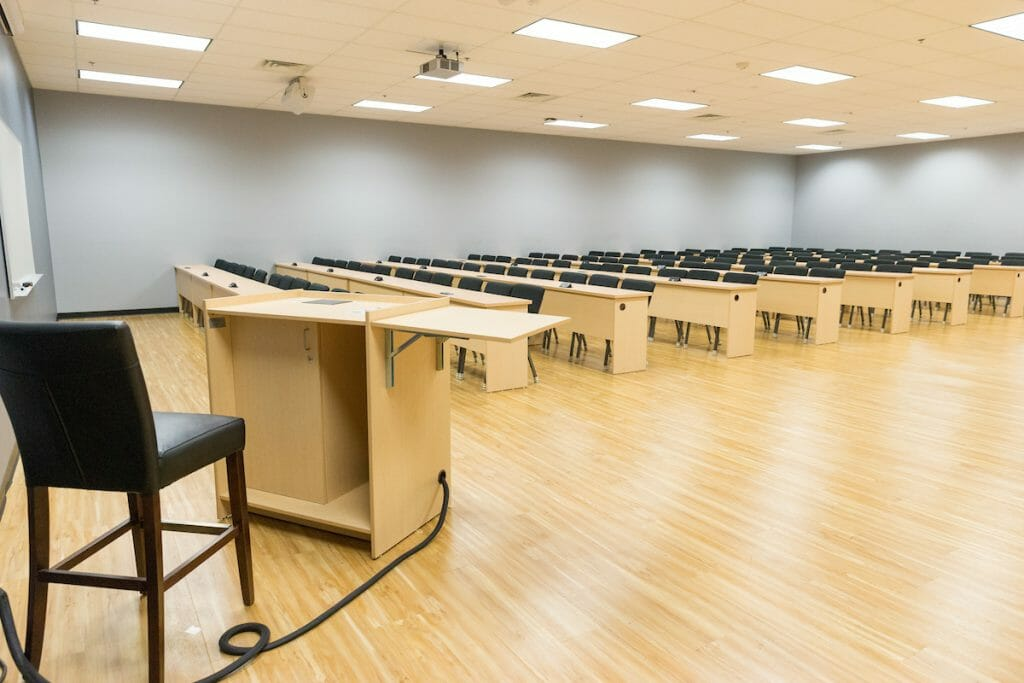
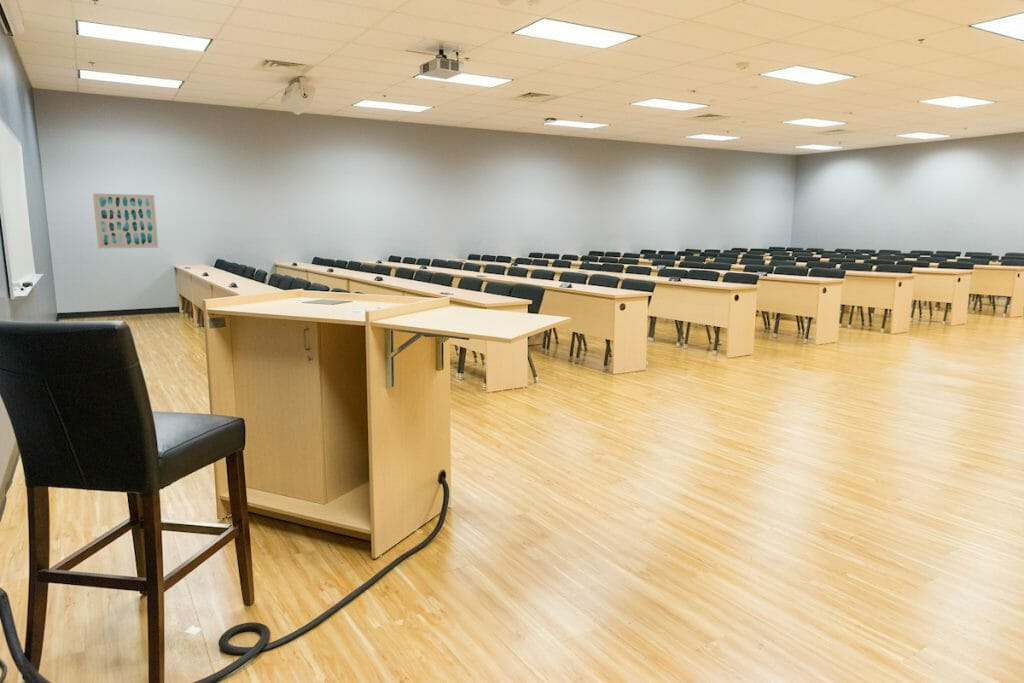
+ wall art (126, 221)
